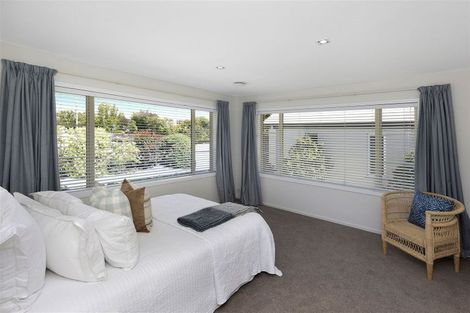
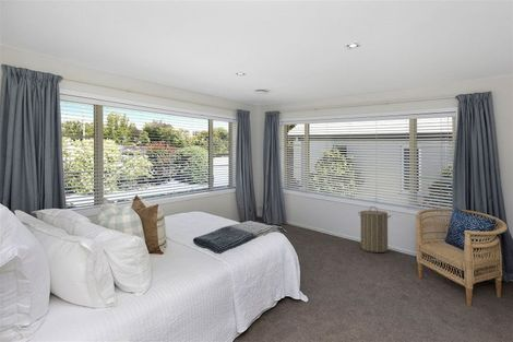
+ laundry hamper (373, 227)
